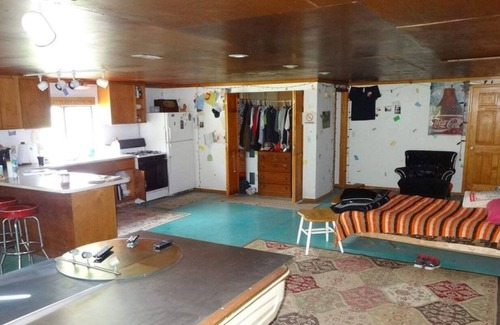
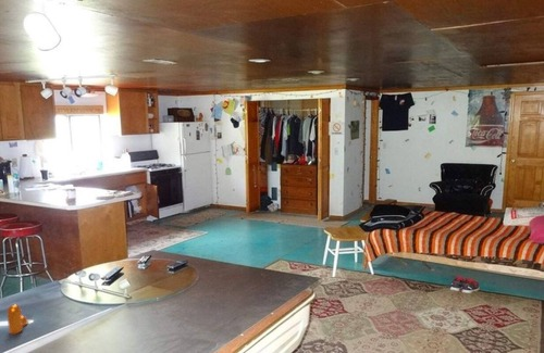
+ pepper shaker (17, 314)
